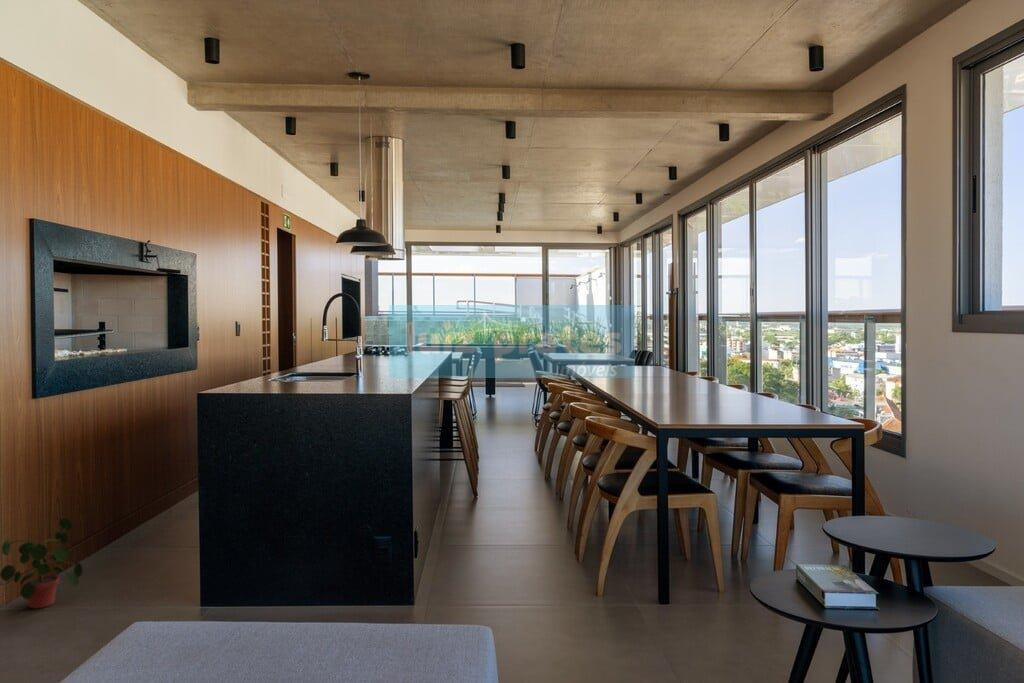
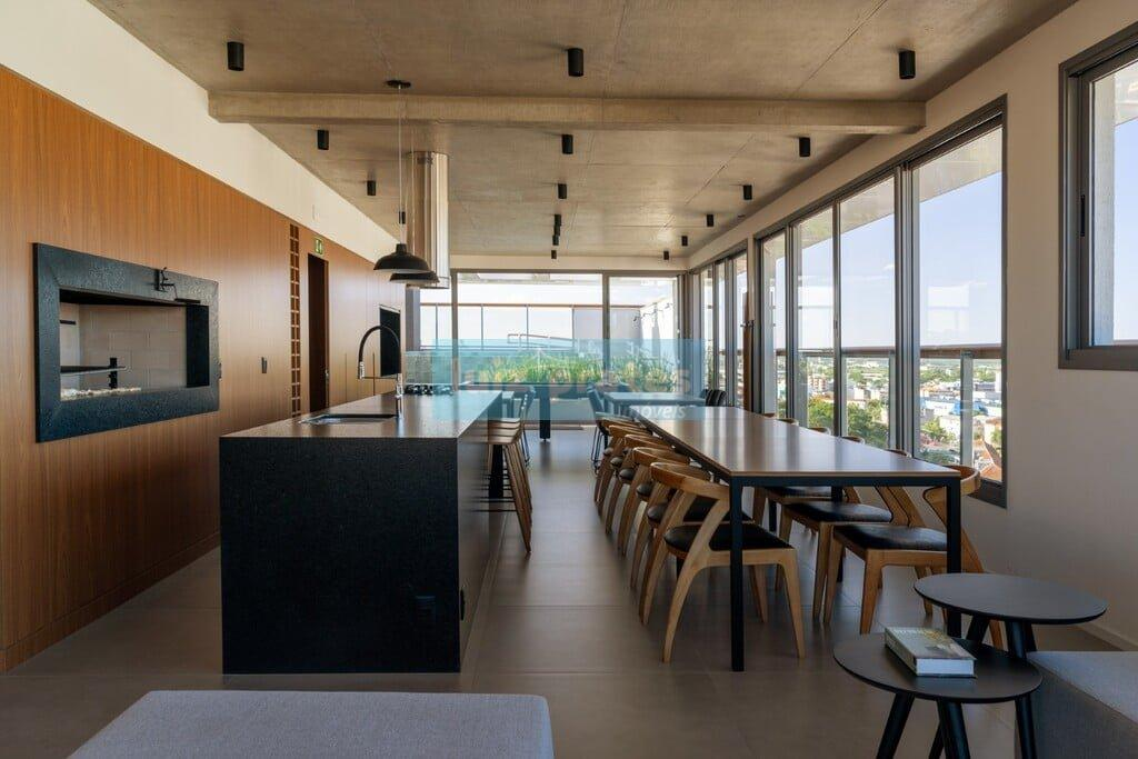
- potted plant (45, 561)
